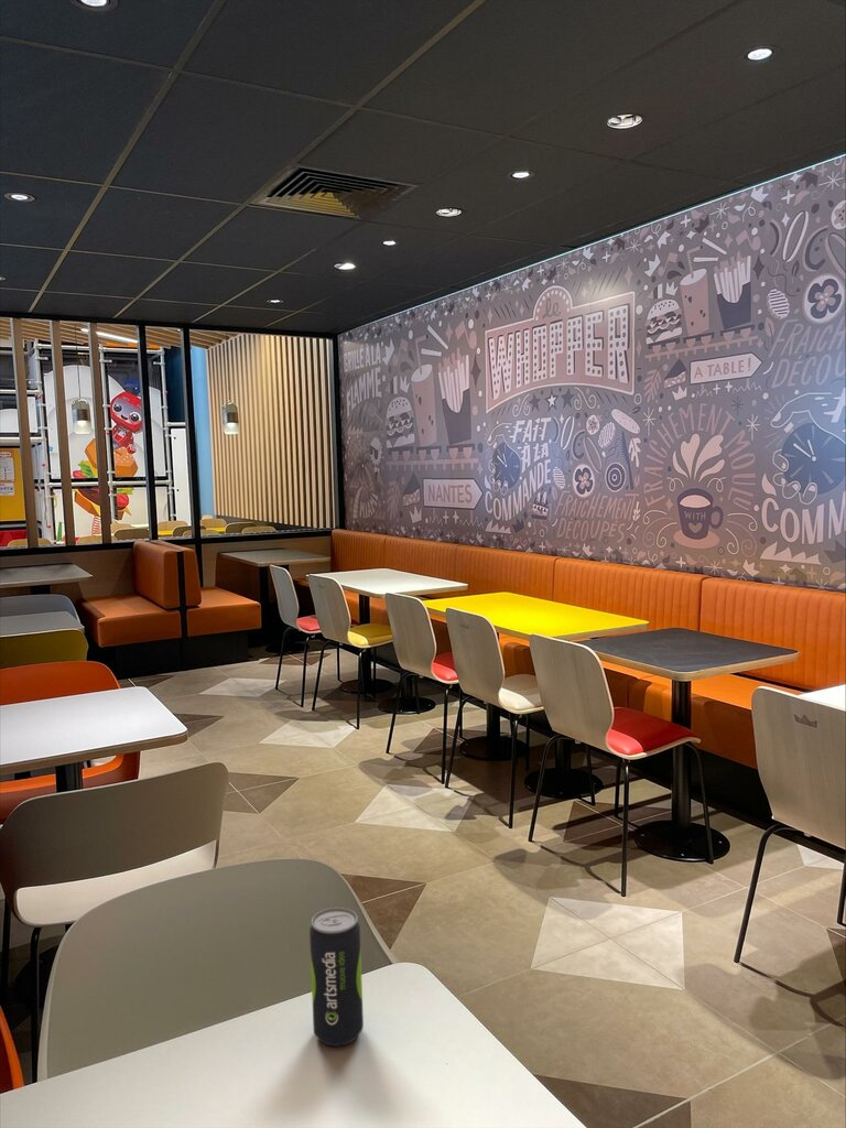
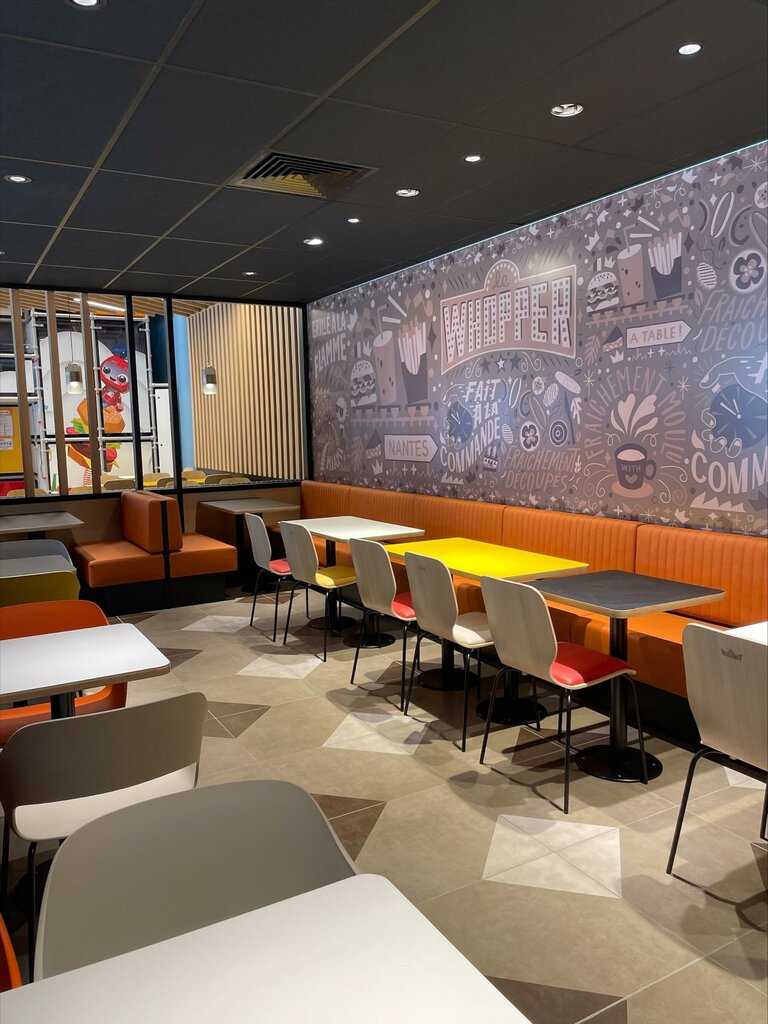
- beverage can (336, 976)
